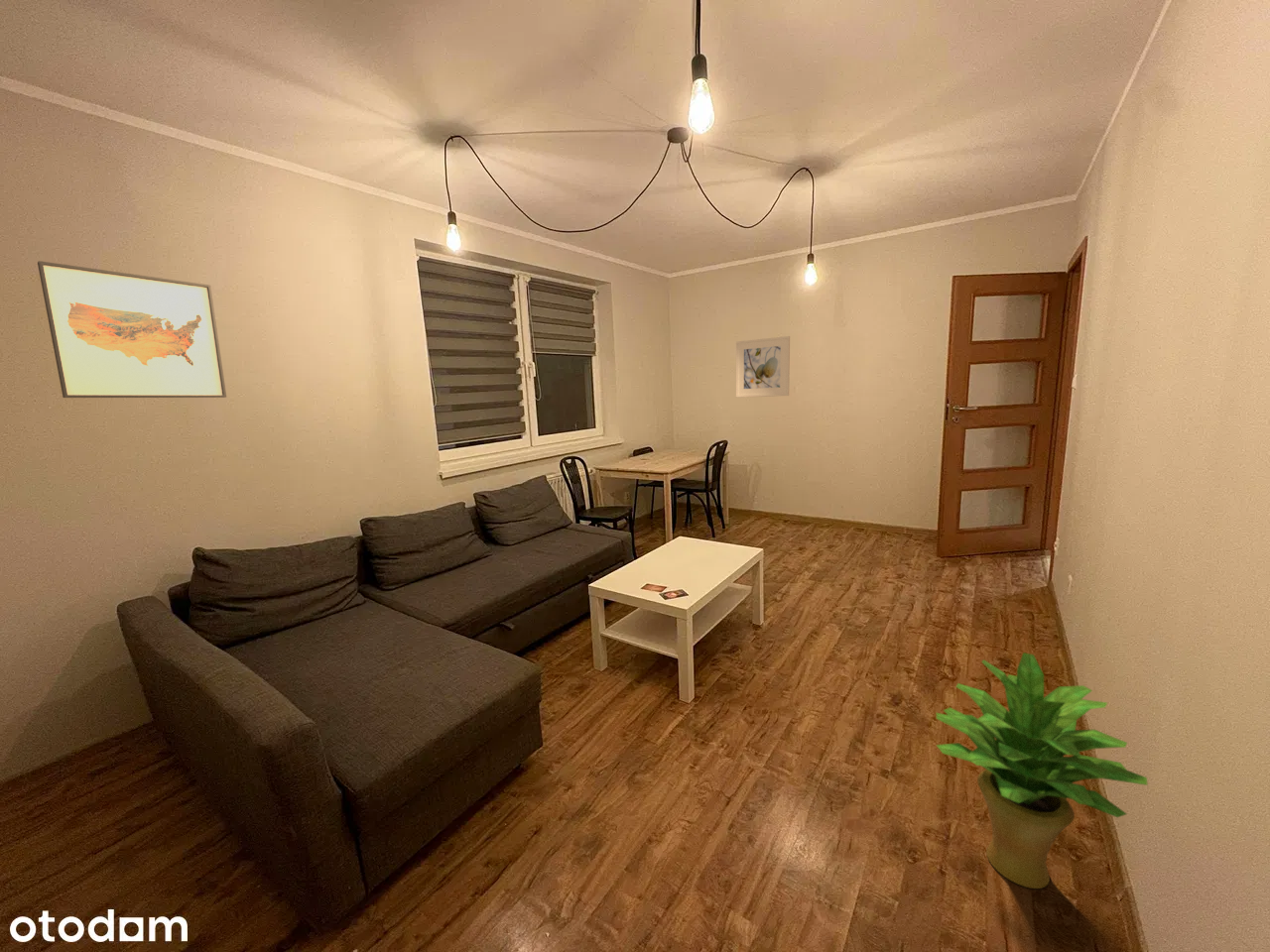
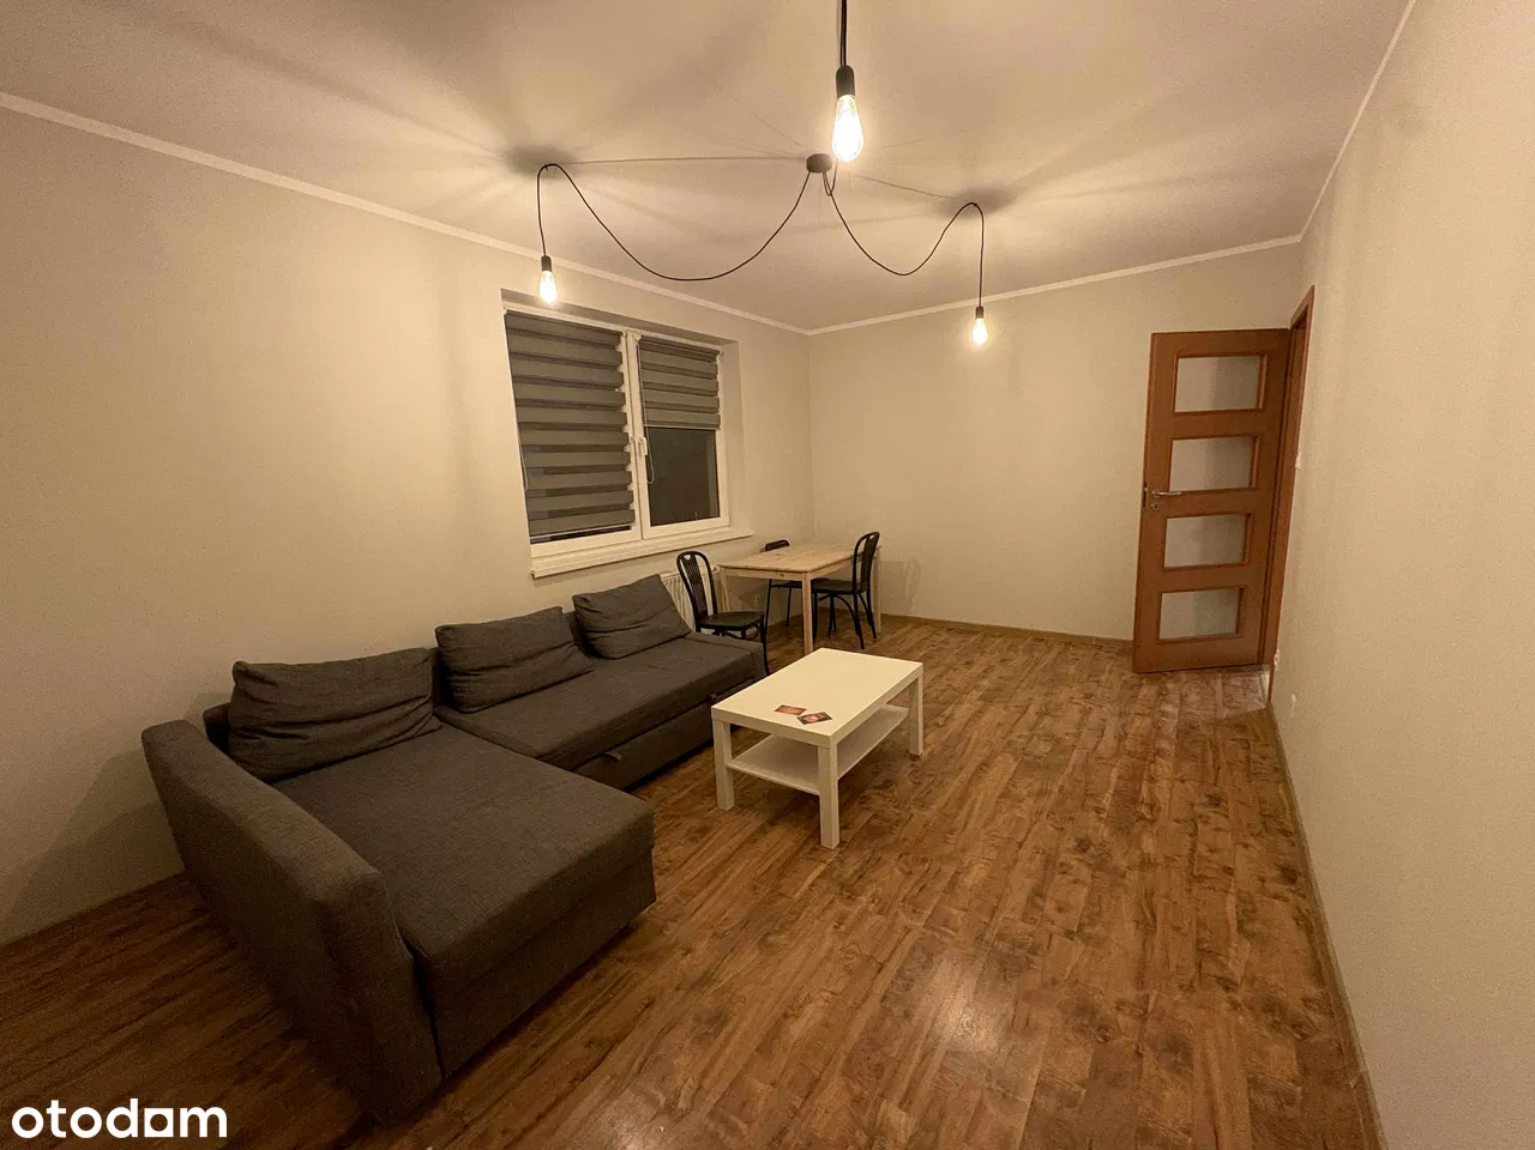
- wall art (142, 337)
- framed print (761, 368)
- potted plant (1028, 773)
